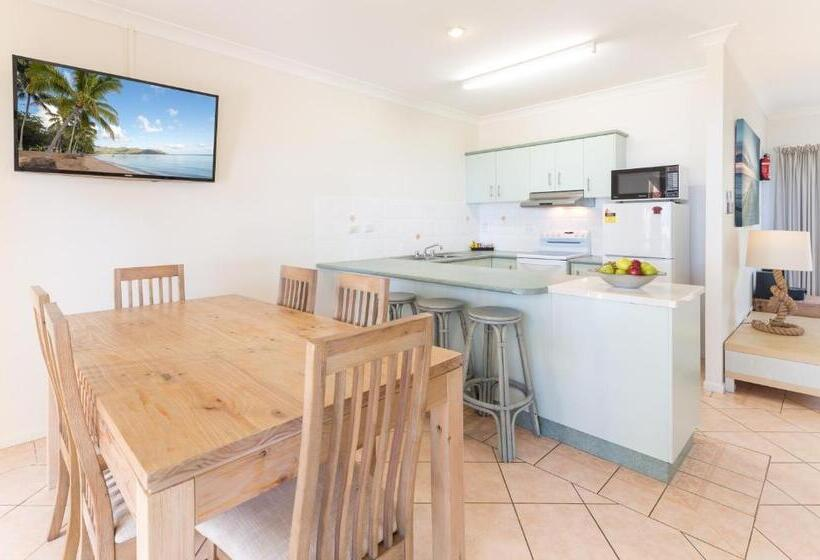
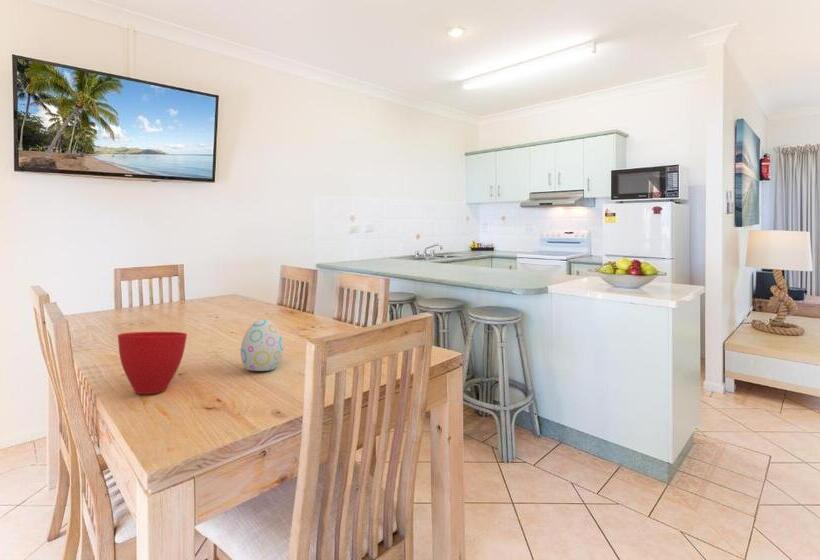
+ decorative egg (262, 344)
+ cup (152, 362)
